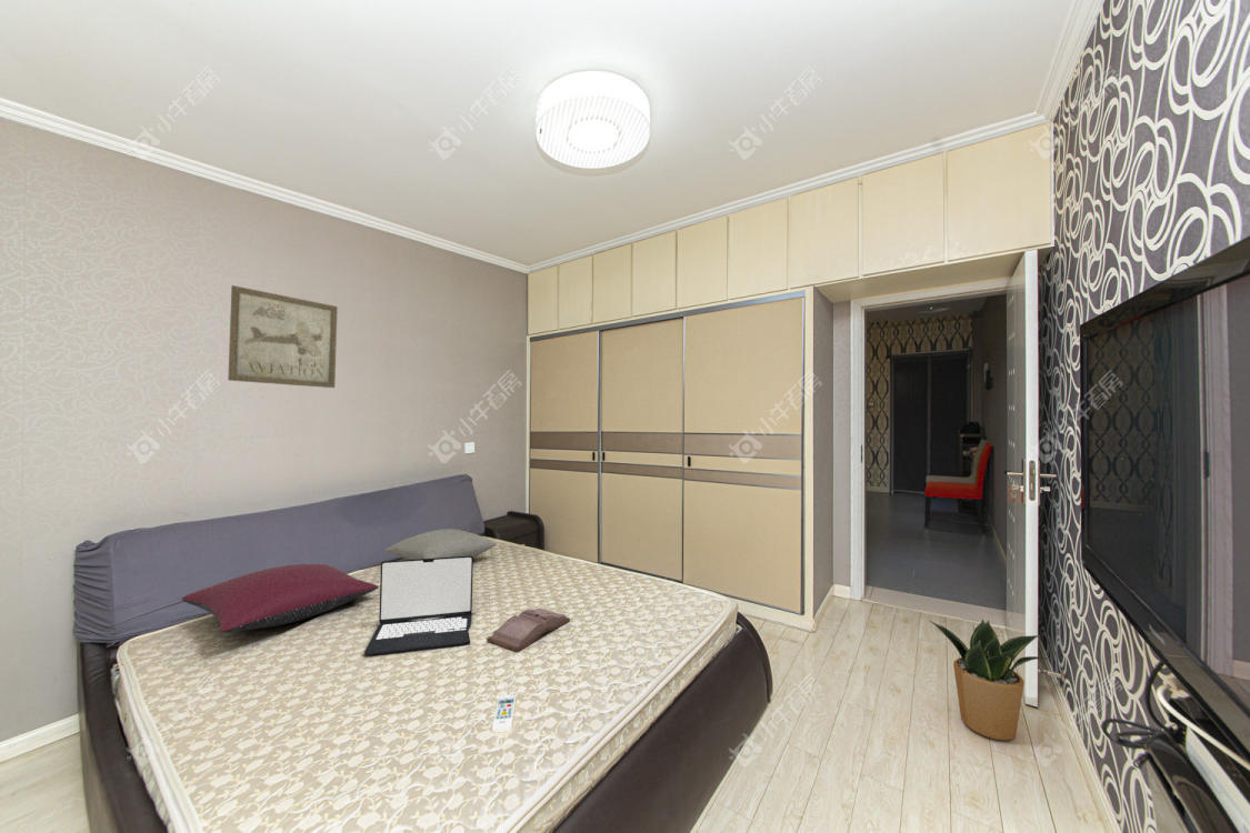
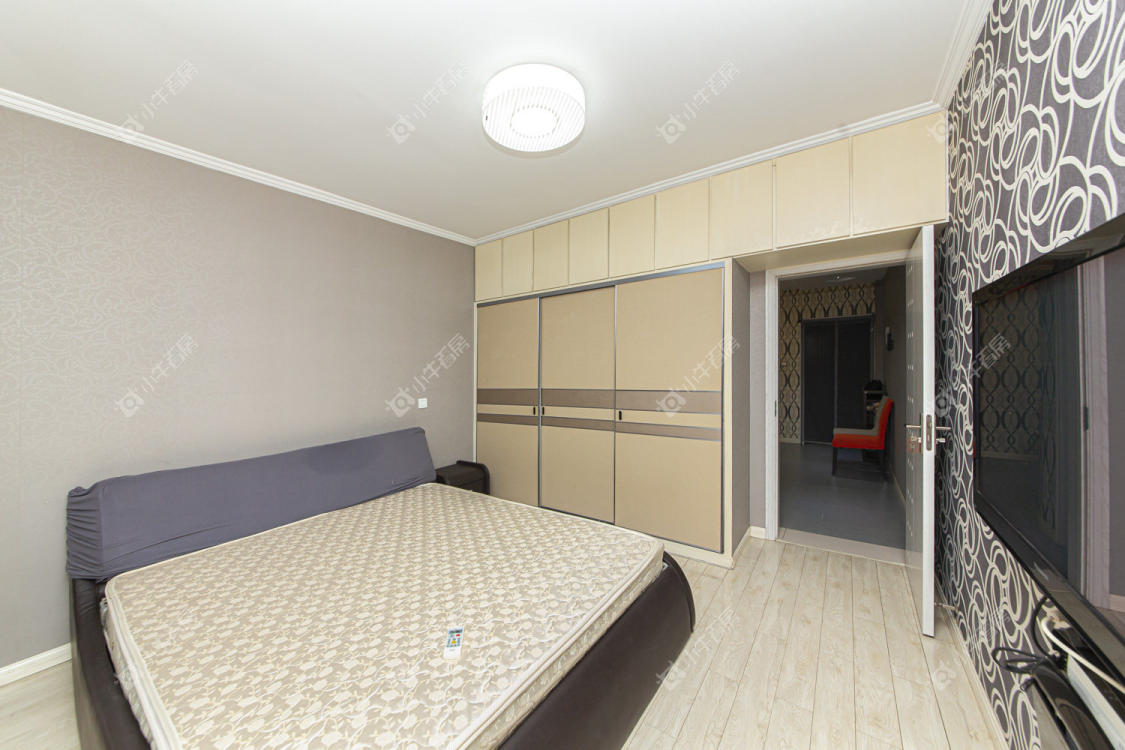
- potted plant (984, 674)
- wall art (287, 340)
- pillow (441, 546)
- laptop (423, 601)
- hardback book (530, 623)
- pillow (284, 592)
